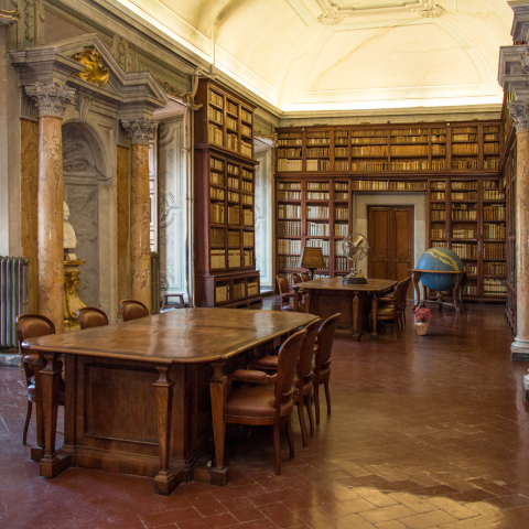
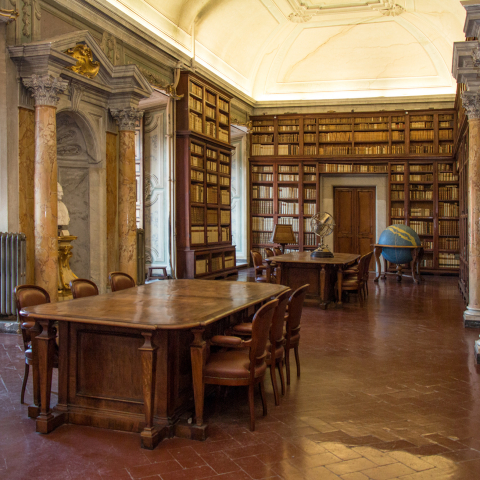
- potted plant (422, 321)
